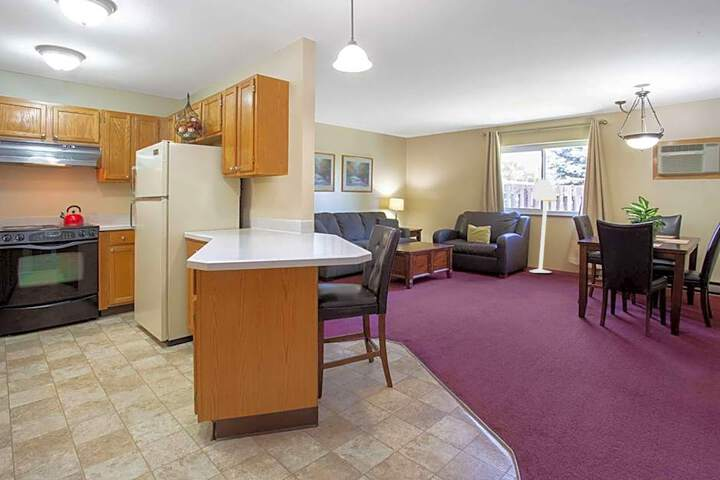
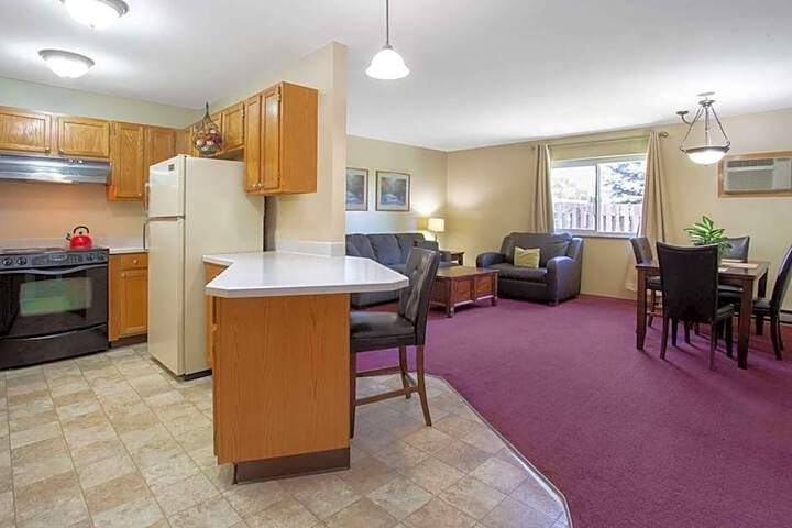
- floor lamp (543, 225)
